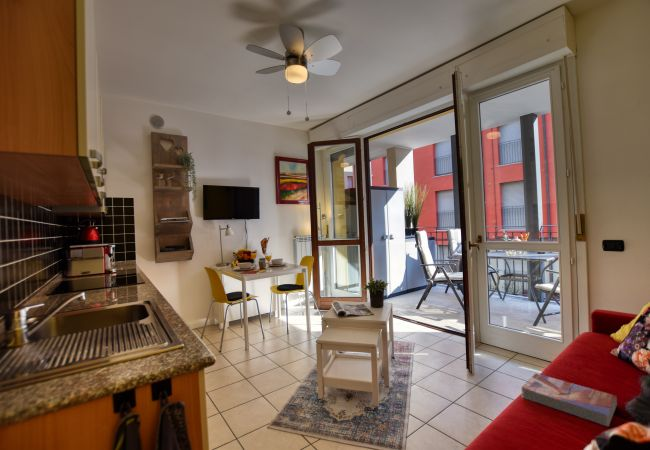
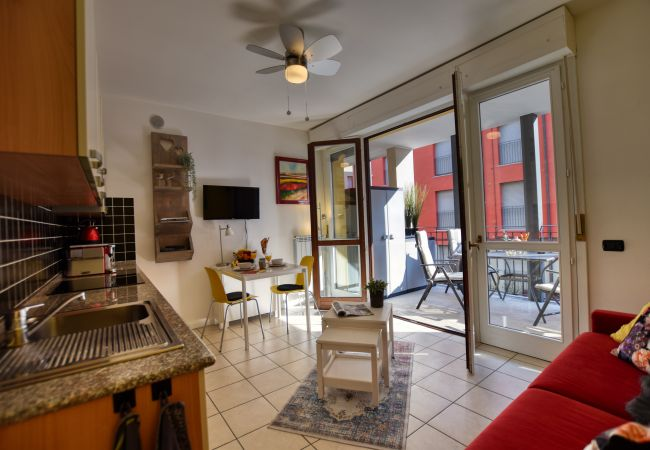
- textbook (567, 396)
